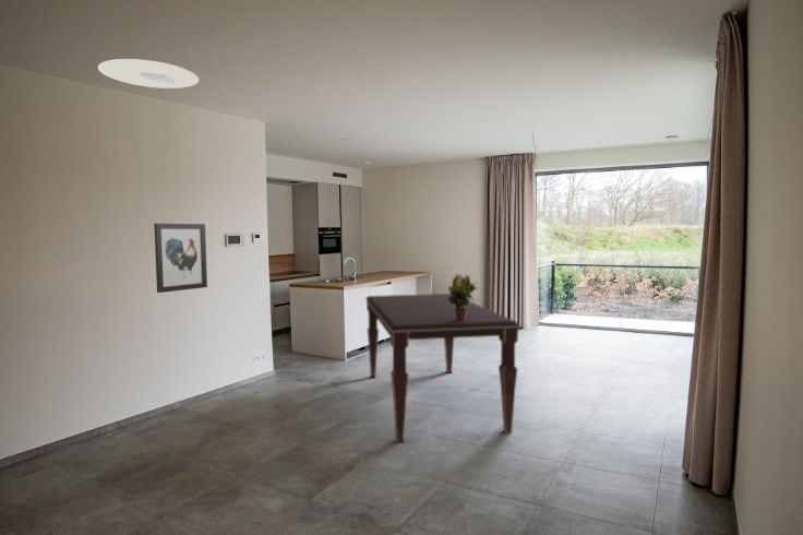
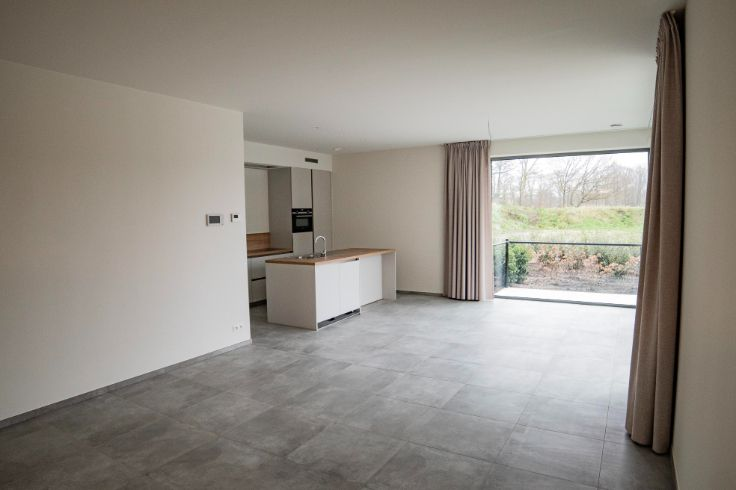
- dining table (429, 338)
- ceiling light (149, 70)
- potted plant (459, 296)
- wall art (181, 257)
